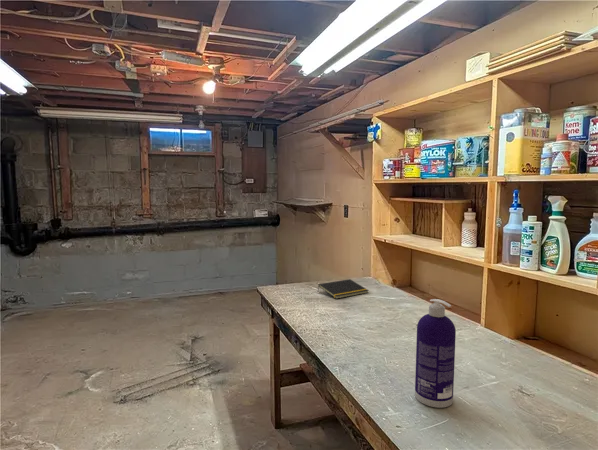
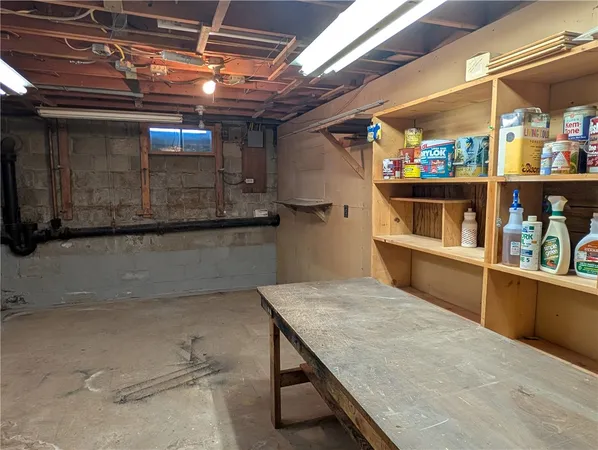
- notepad (343, 288)
- spray bottle (435, 349)
